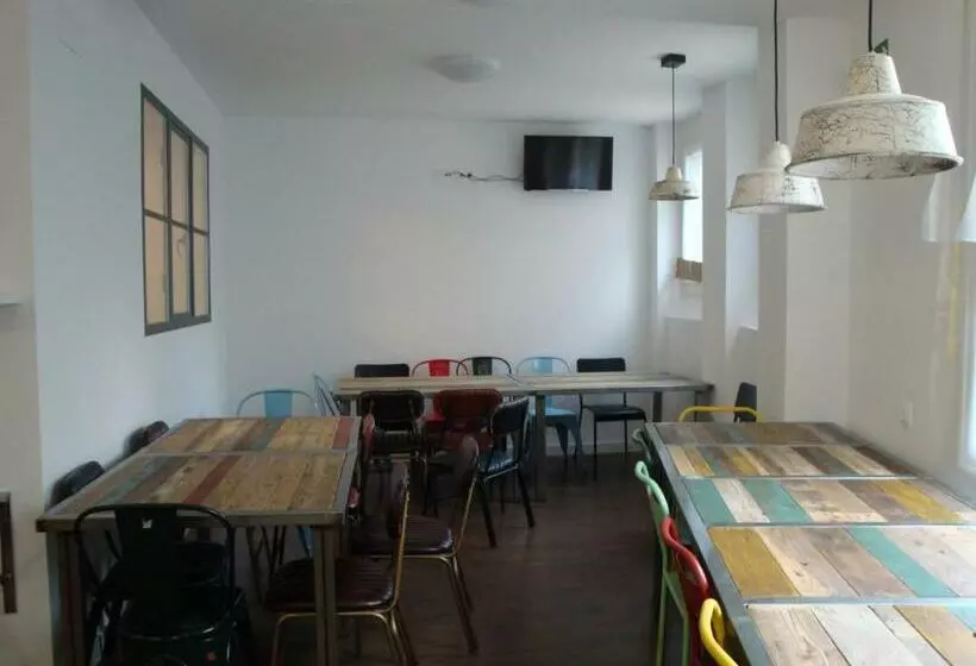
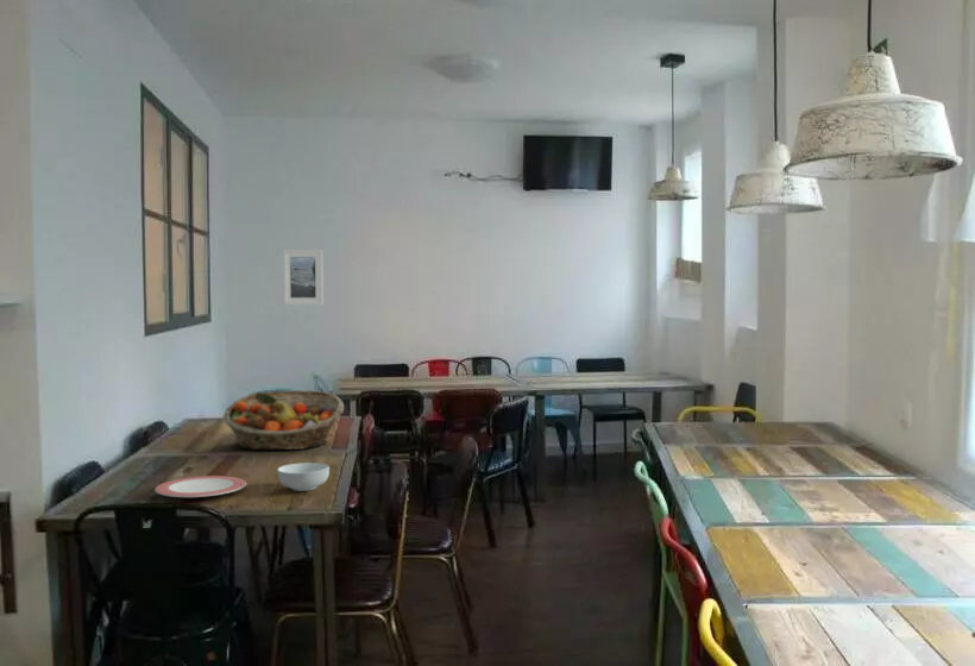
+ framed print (303, 277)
+ cereal bowl (303, 477)
+ plate (201, 488)
+ fruit basket (284, 419)
